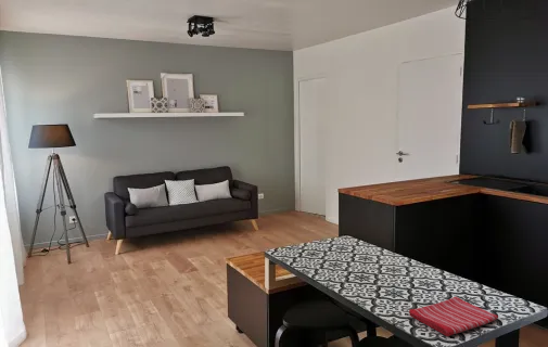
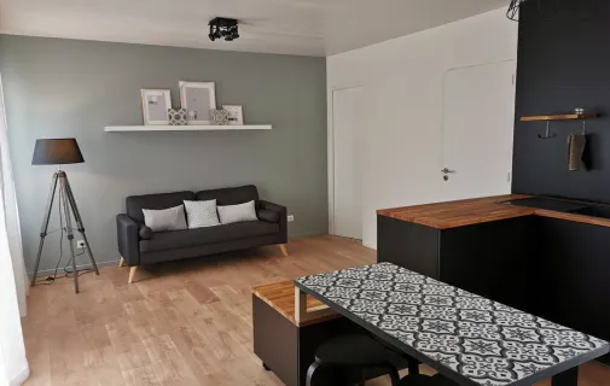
- dish towel (451, 314)
